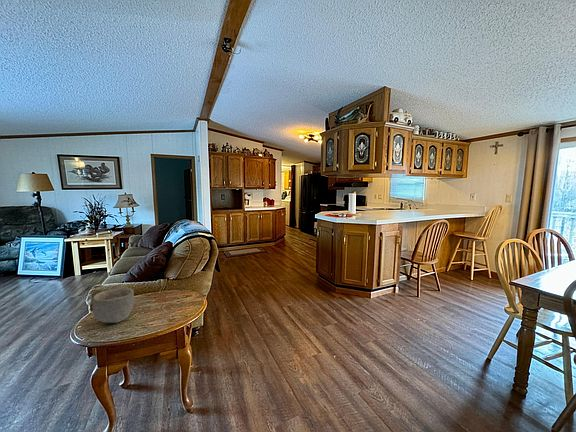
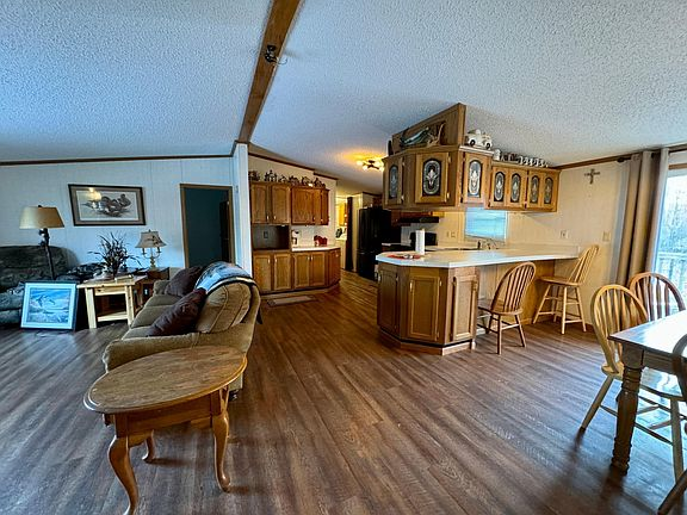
- bowl (114, 306)
